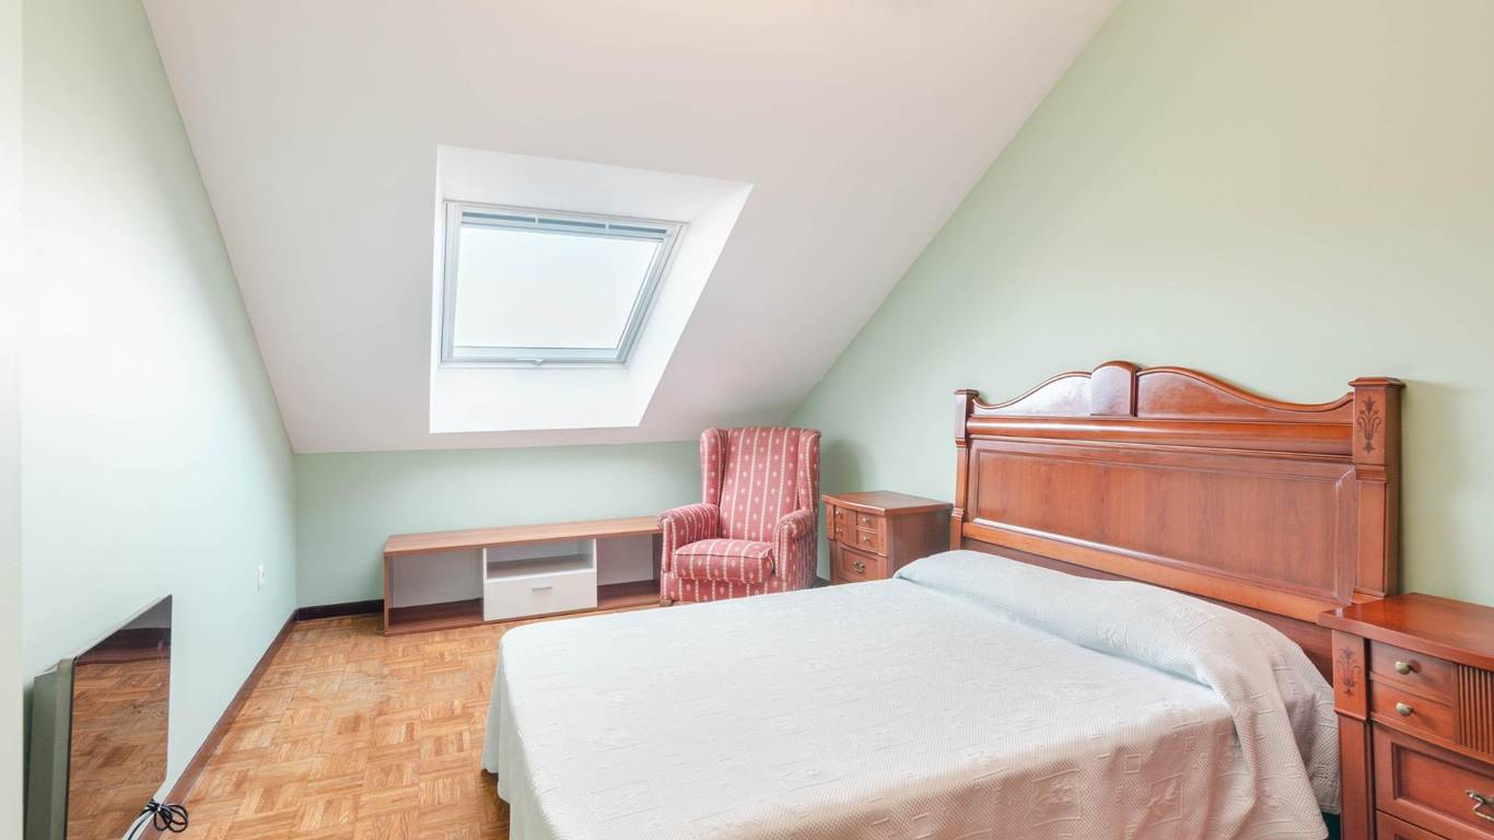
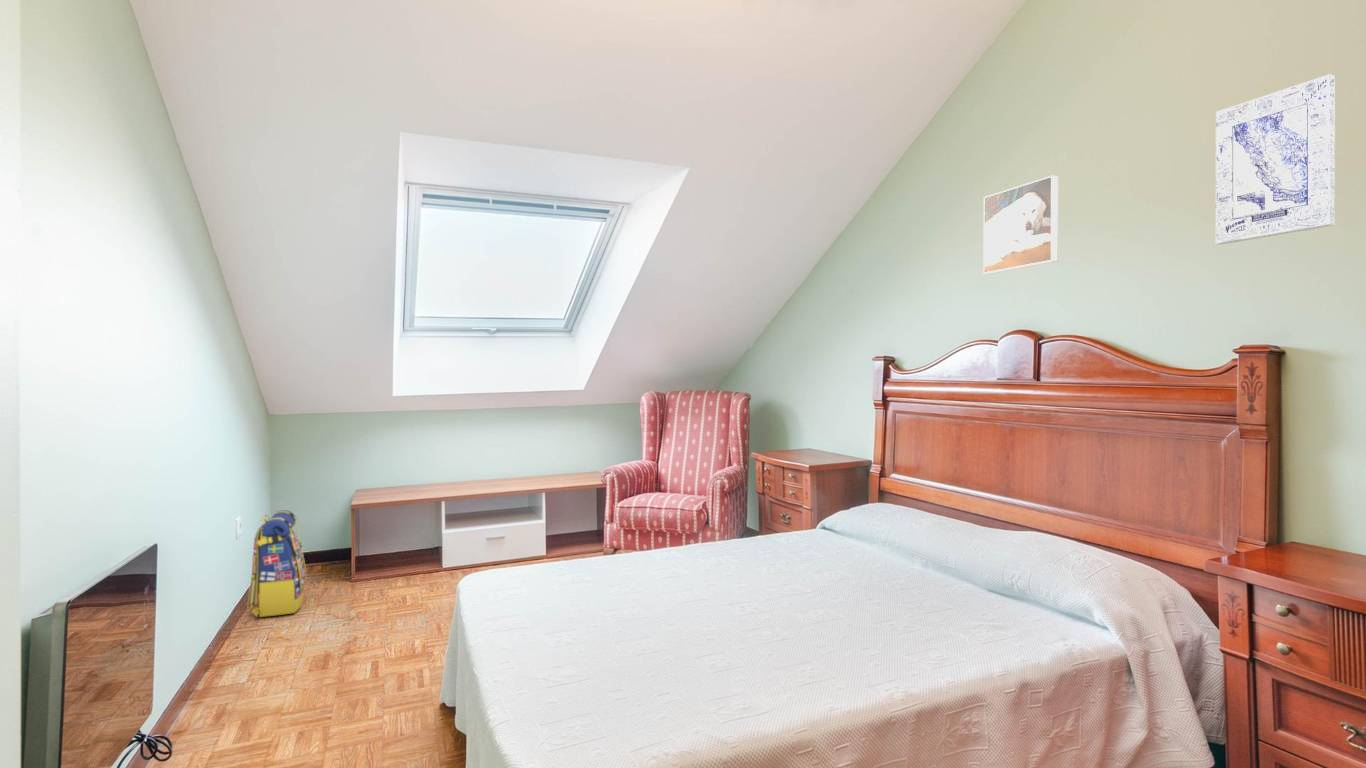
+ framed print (1018, 227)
+ wall art (1271, 165)
+ backpack (277, 560)
